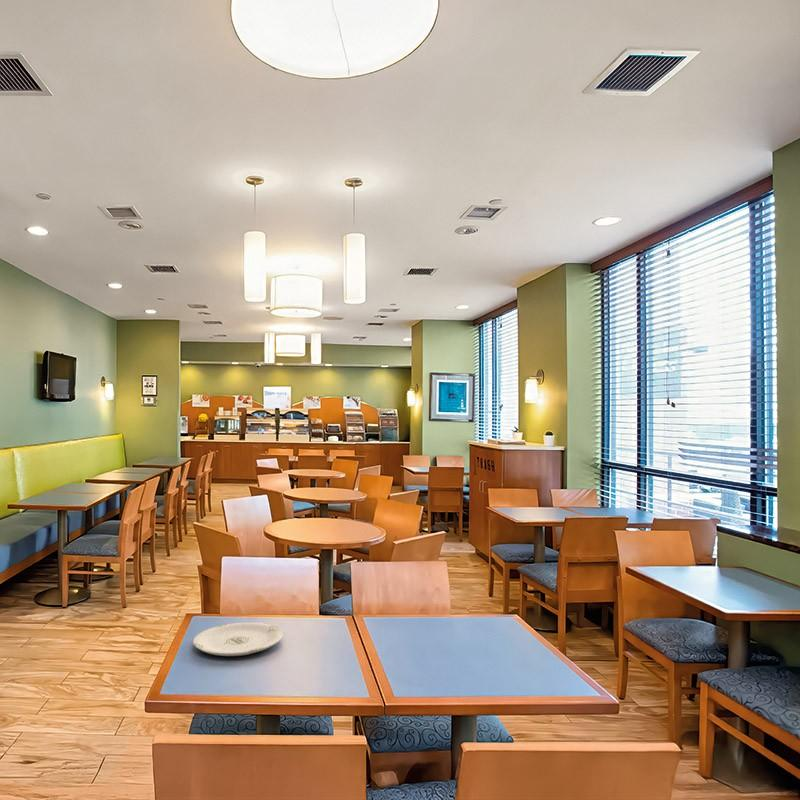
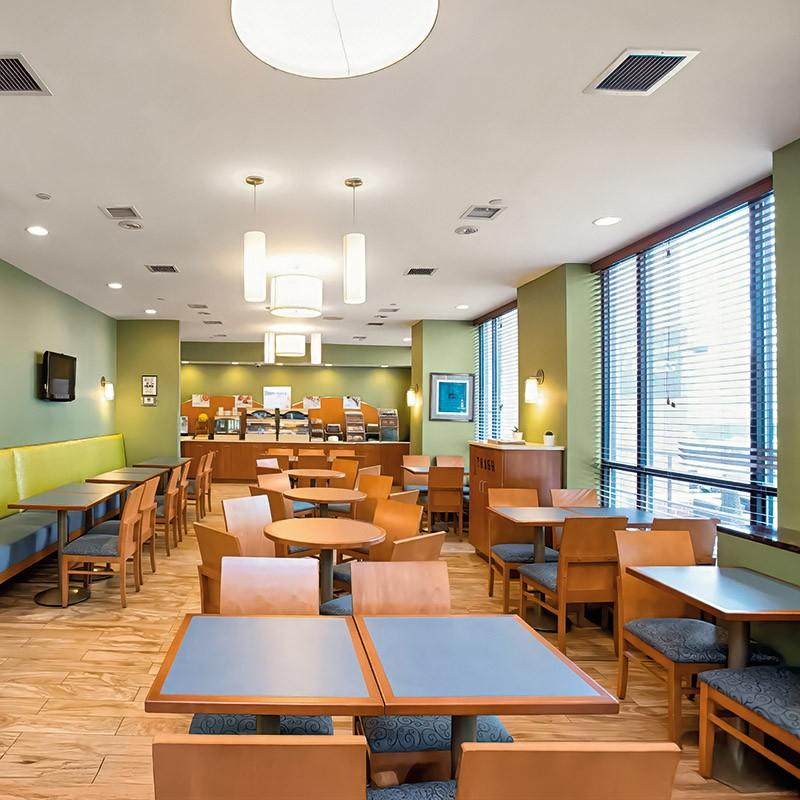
- plate (238, 640)
